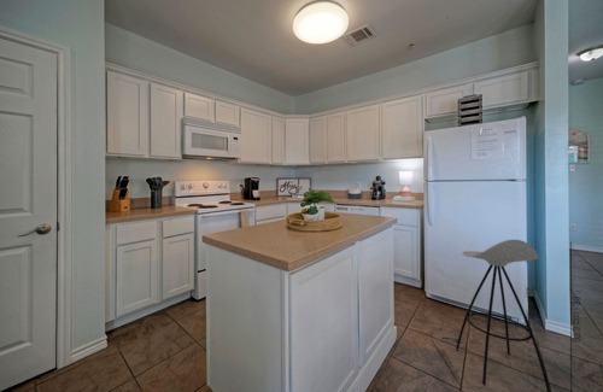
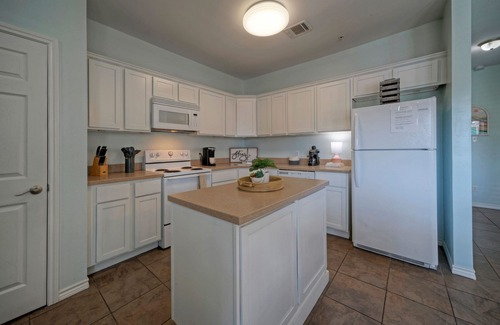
- stool (491, 293)
